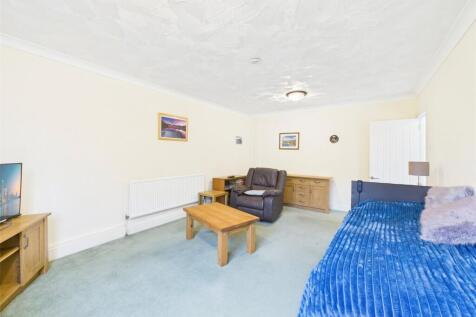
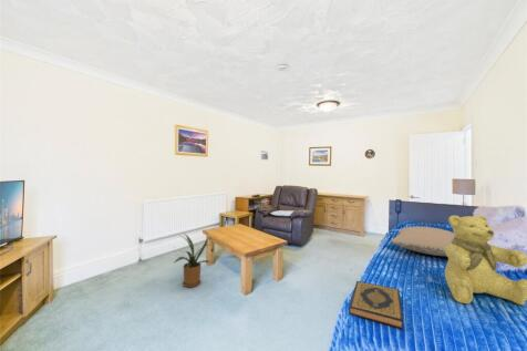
+ hardback book (375, 300)
+ teddy bear (477, 256)
+ pillow (428, 240)
+ house plant (189, 260)
